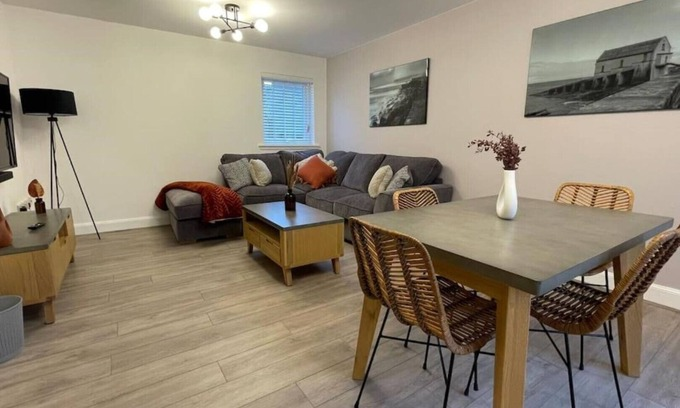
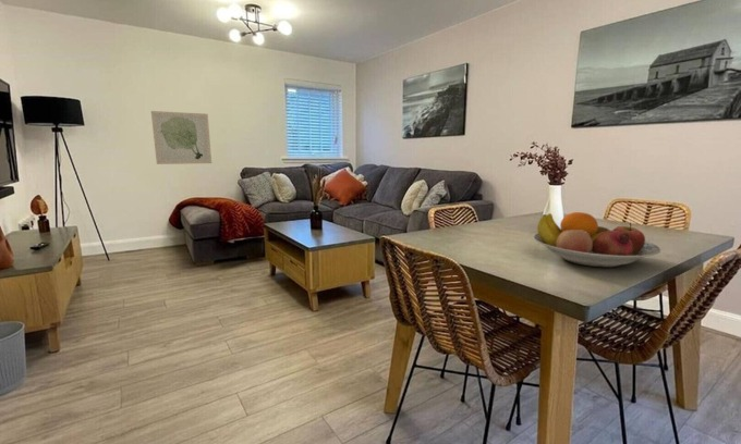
+ fruit bowl (592, 236)
+ wall art (182, 138)
